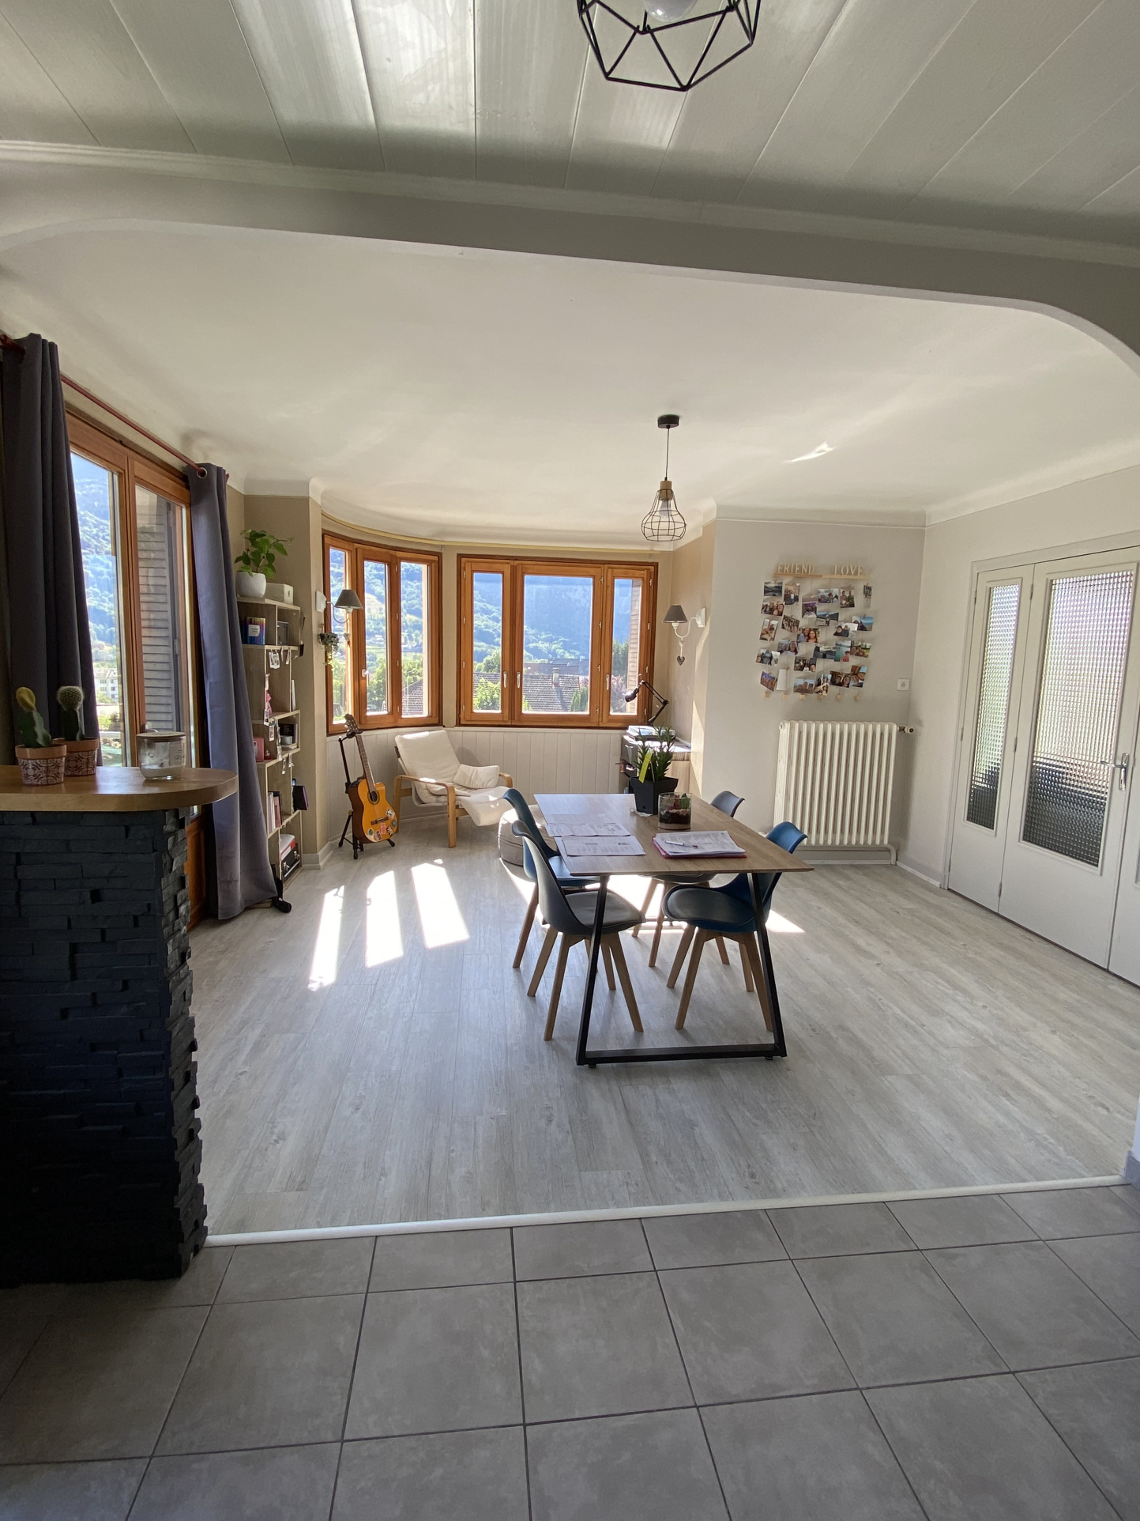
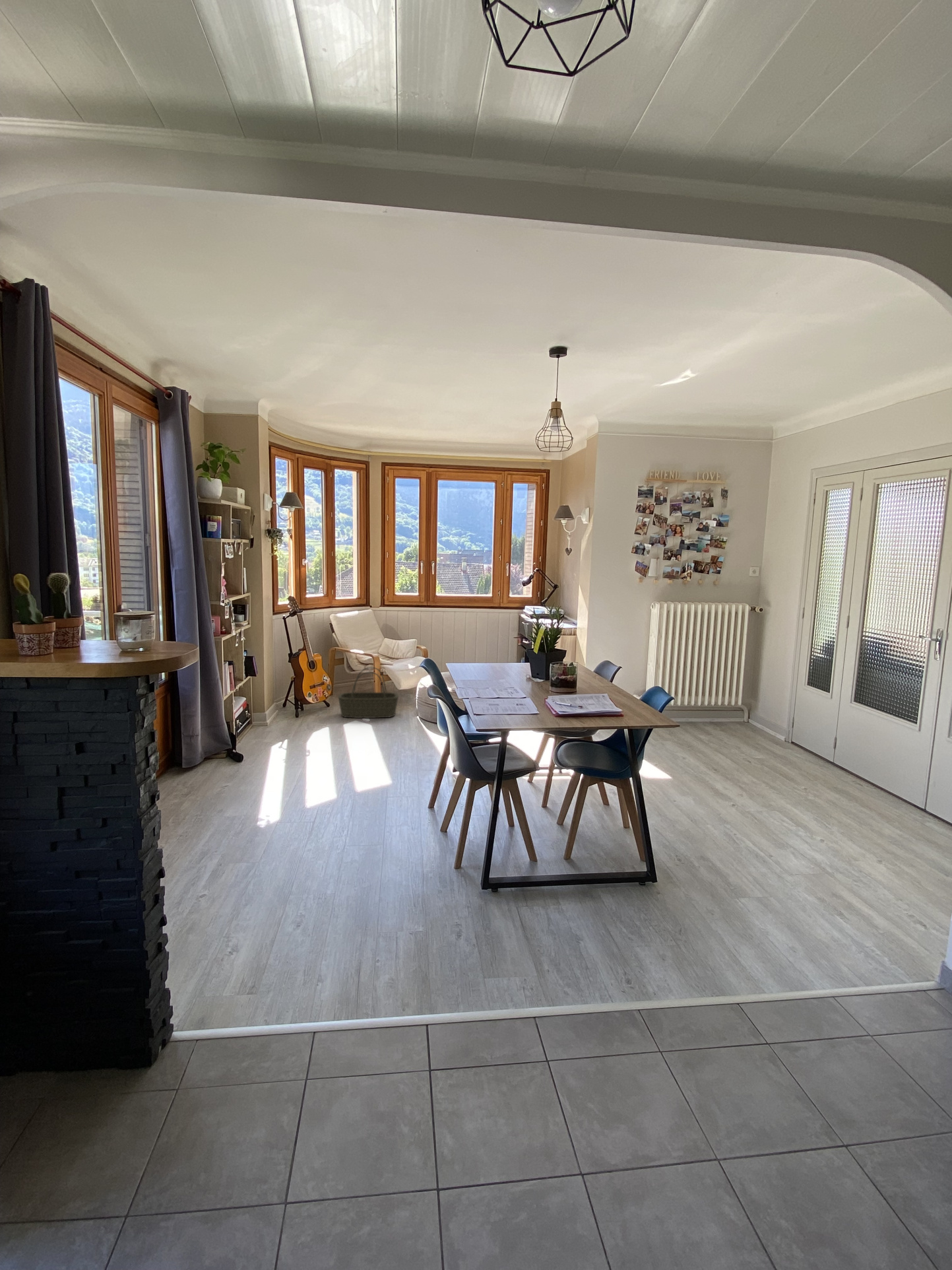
+ basket (368, 692)
